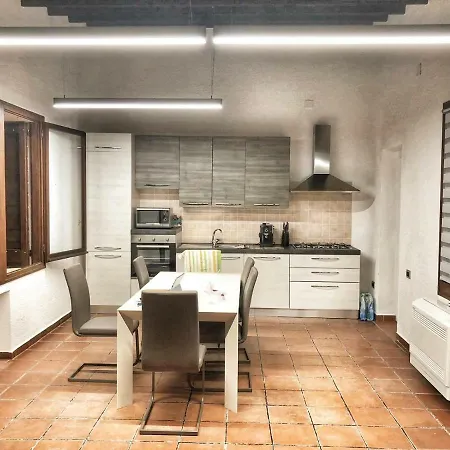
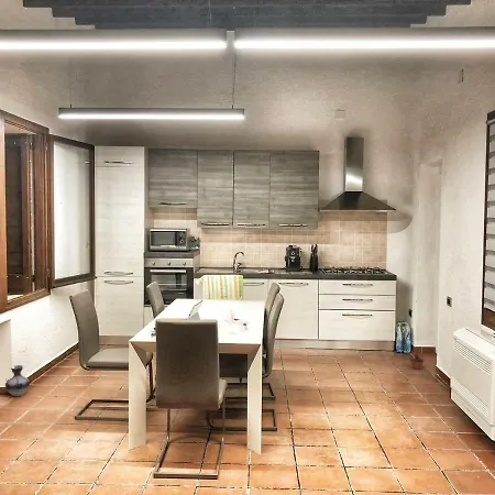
+ ceramic jug (16, 381)
+ potted plant (416, 358)
